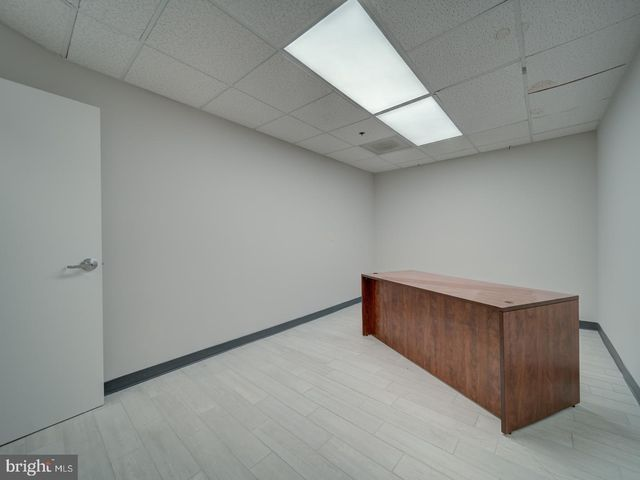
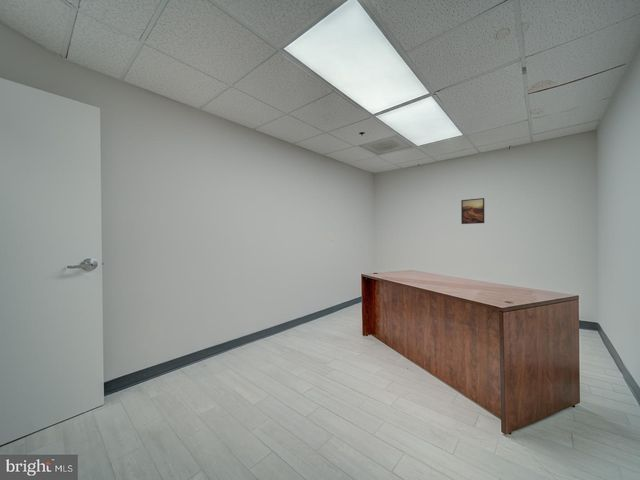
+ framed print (472, 211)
